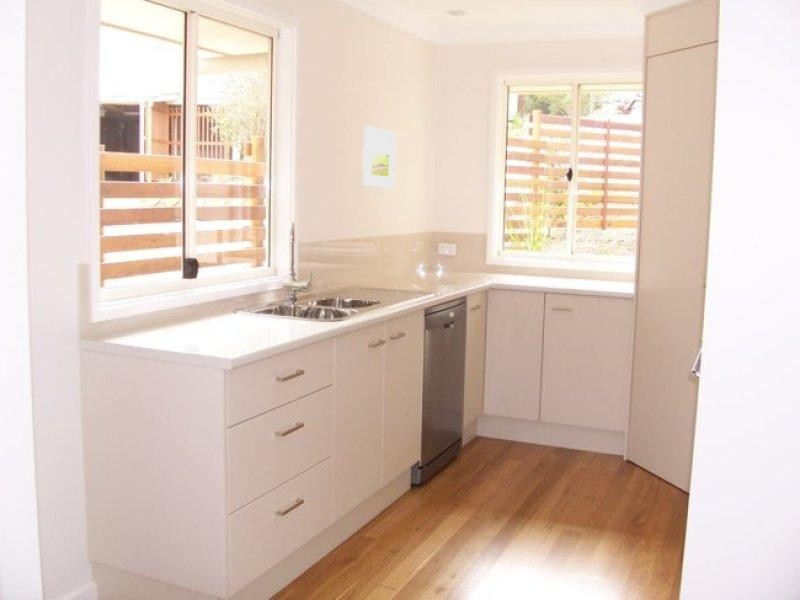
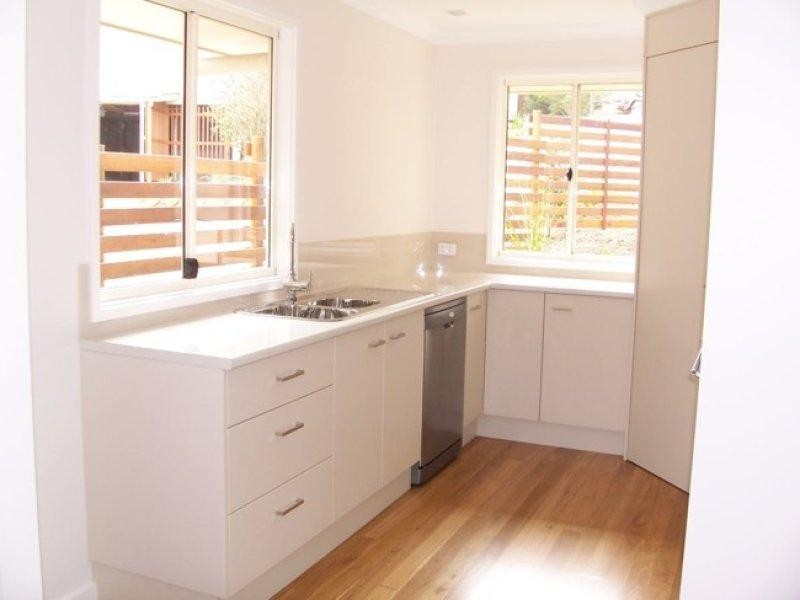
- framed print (379, 158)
